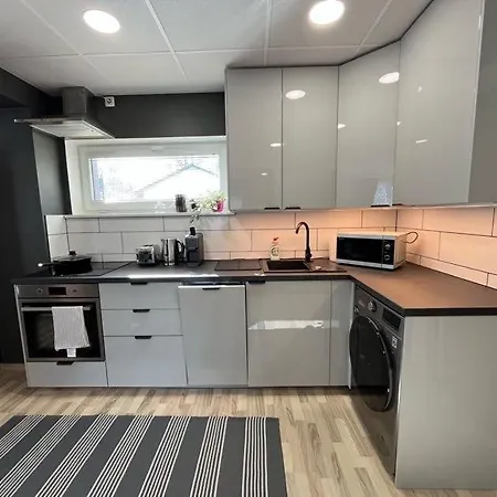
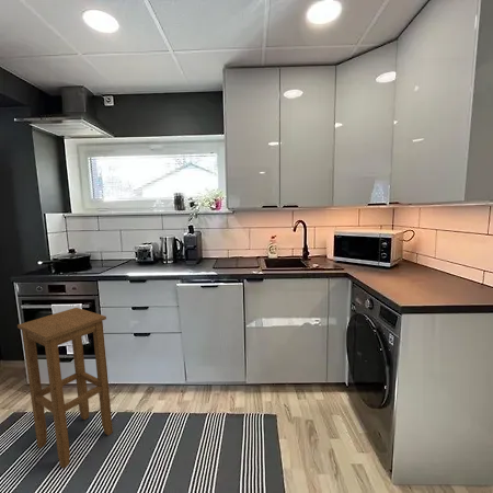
+ stool (69, 381)
